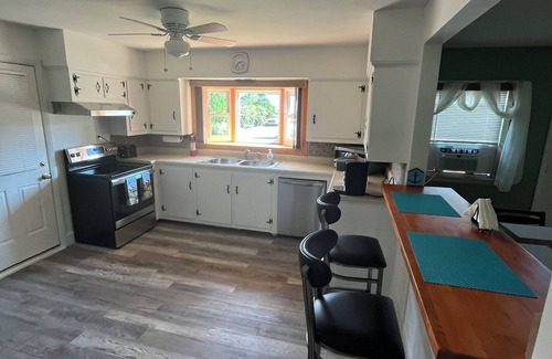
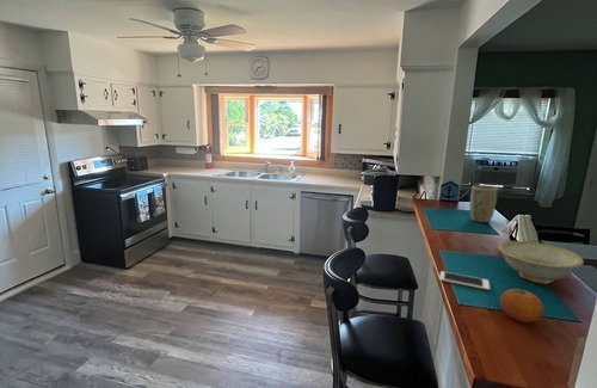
+ cell phone (463, 279)
+ dish (536, 264)
+ fruit (521, 304)
+ plant pot (482, 203)
